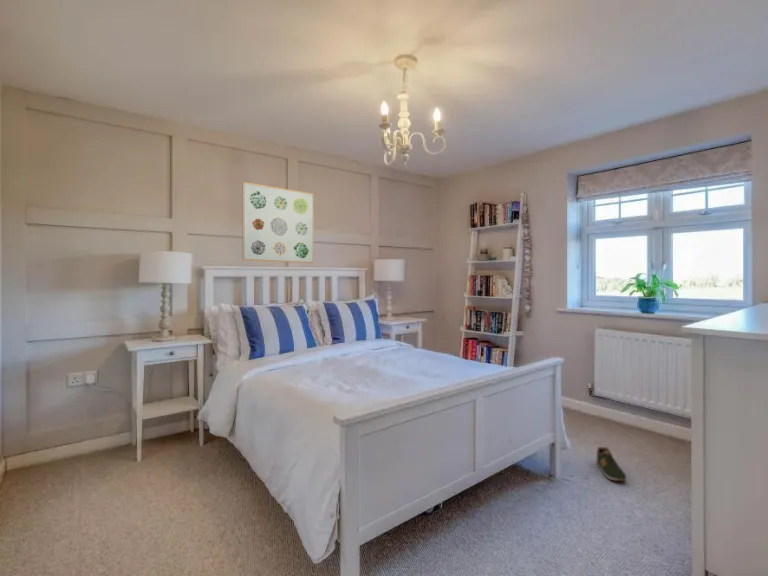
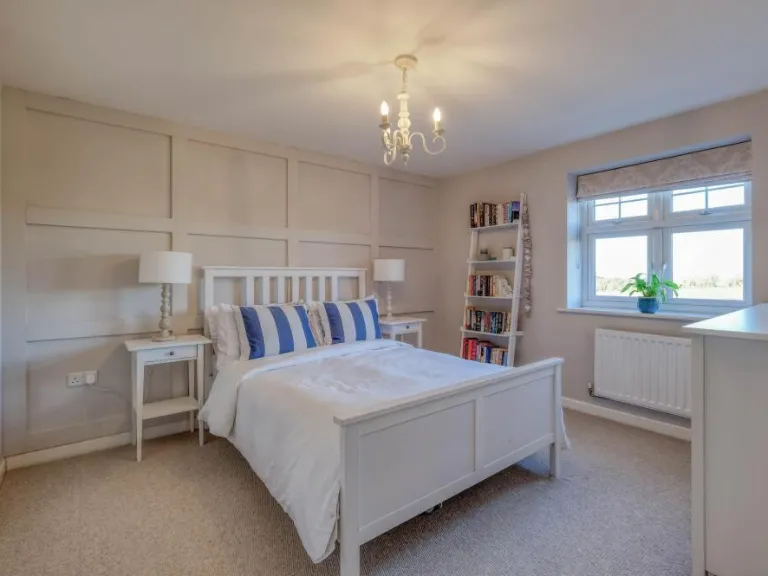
- shoe (610, 463)
- wall art (280, 225)
